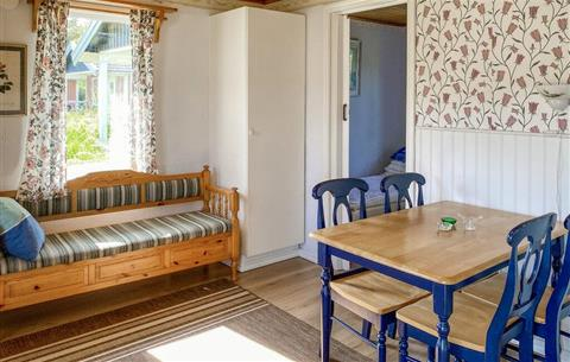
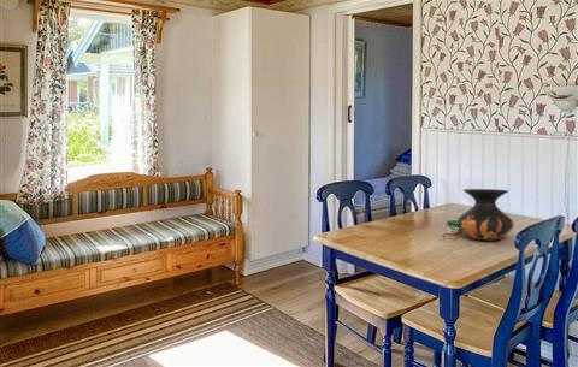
+ vase (484, 214)
